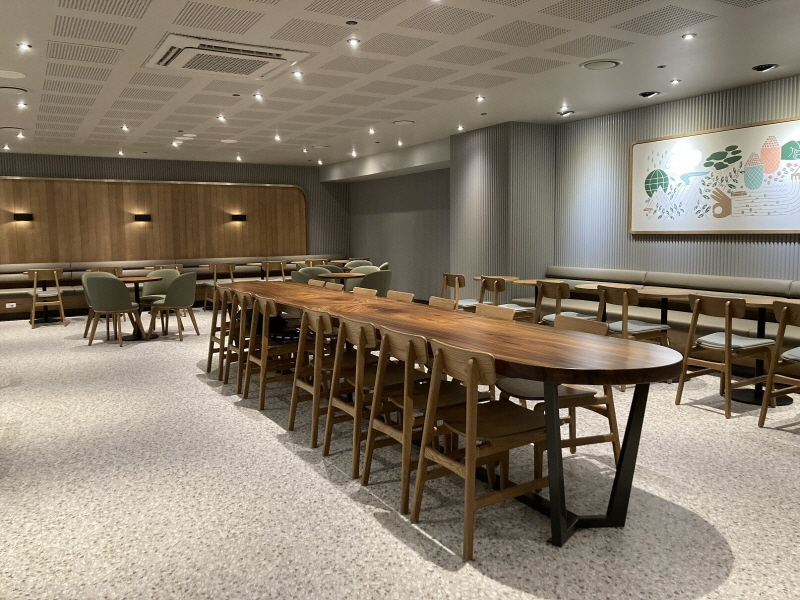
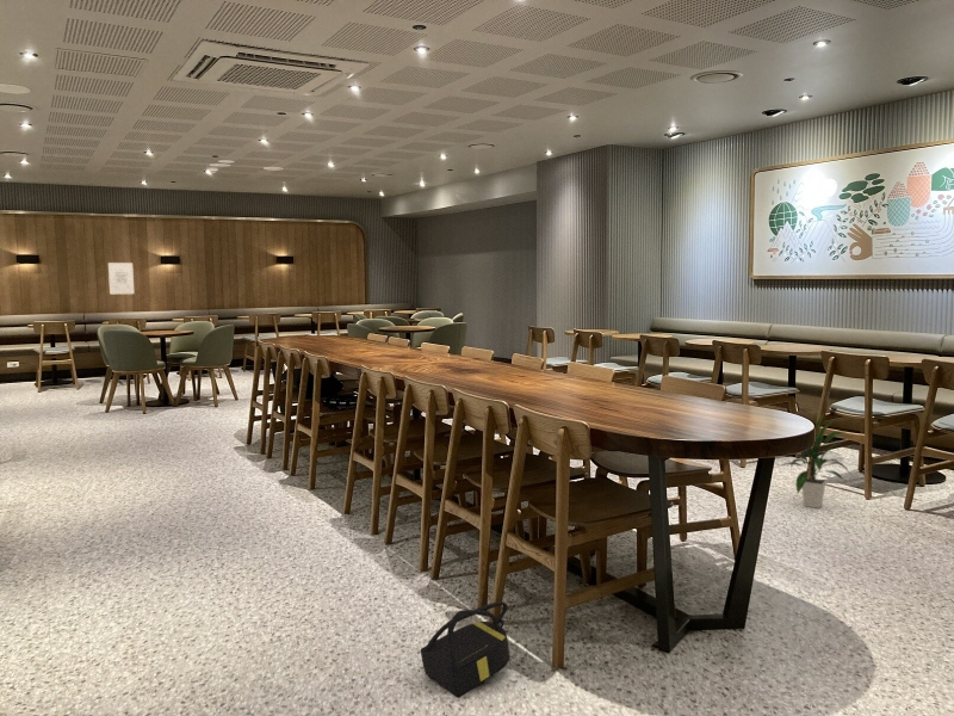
+ wall art (120, 278)
+ backpack (473, 637)
+ indoor plant (812, 458)
